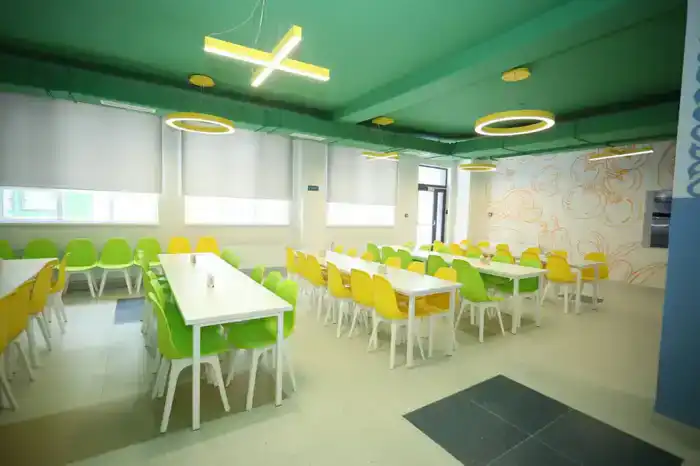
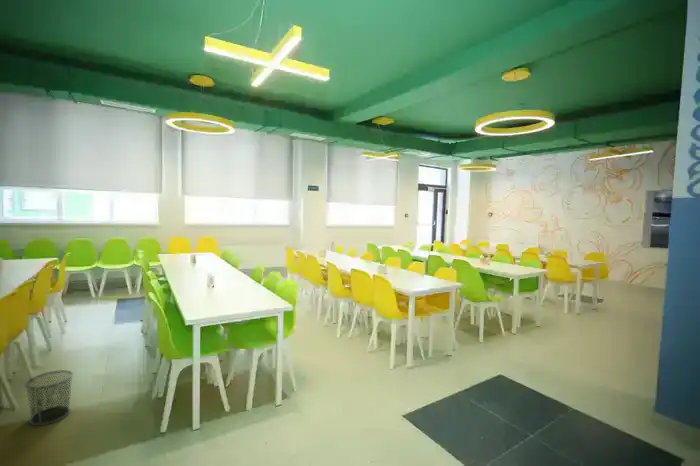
+ waste bin (50, 397)
